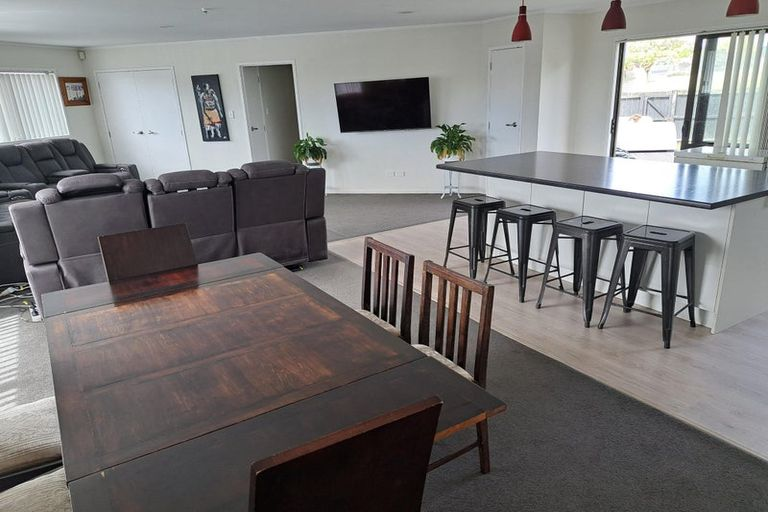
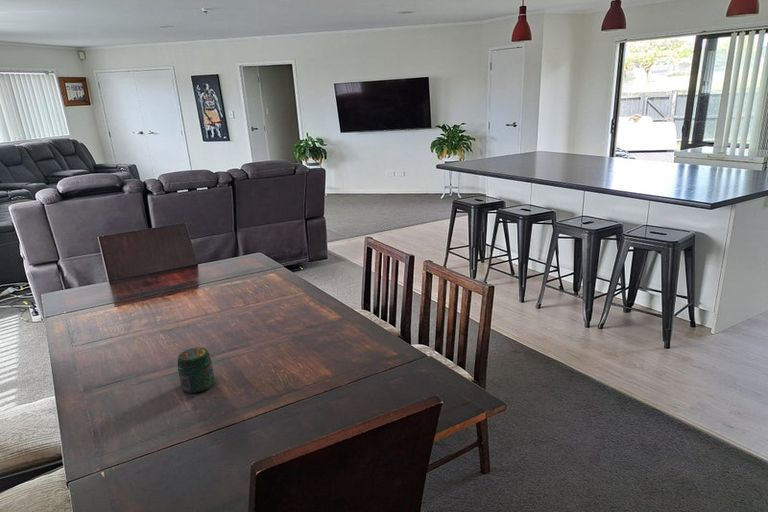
+ jar (195, 369)
